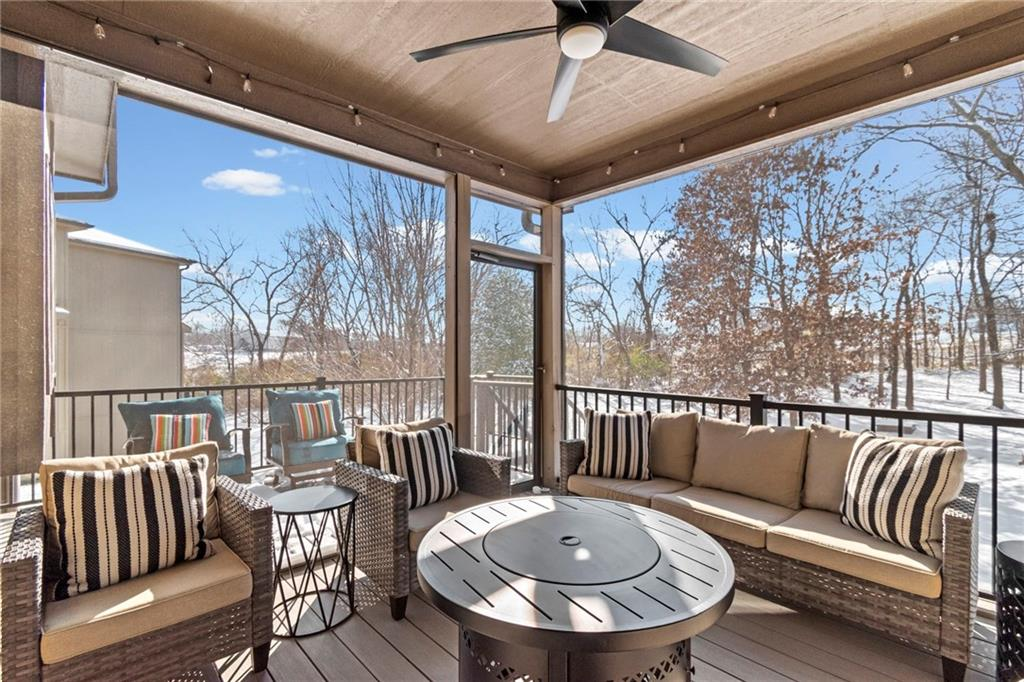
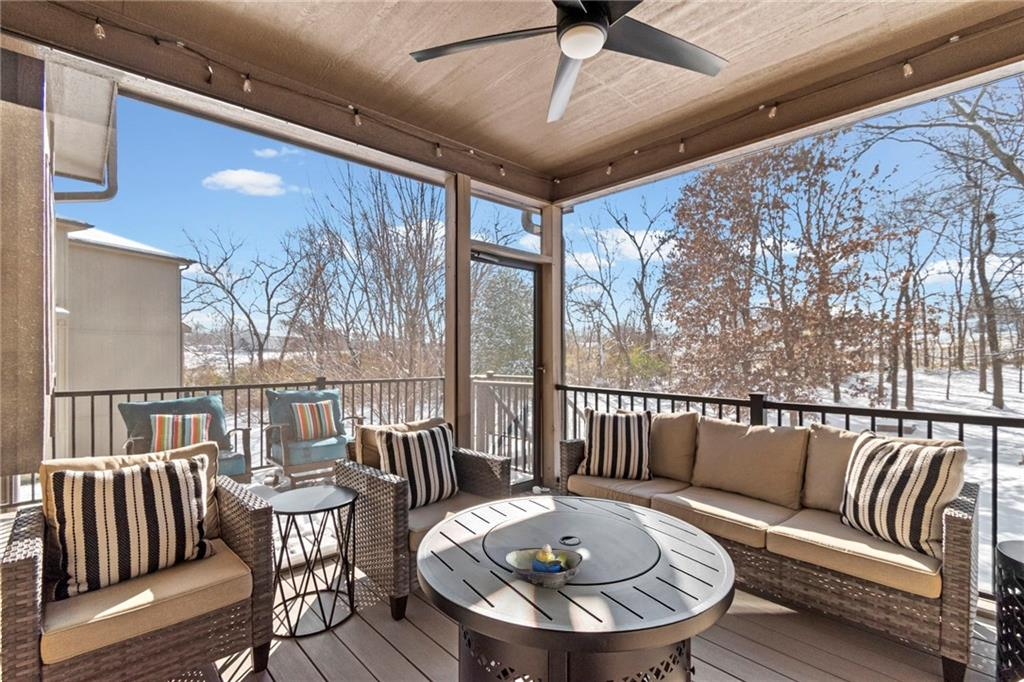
+ decorative bowl (553, 558)
